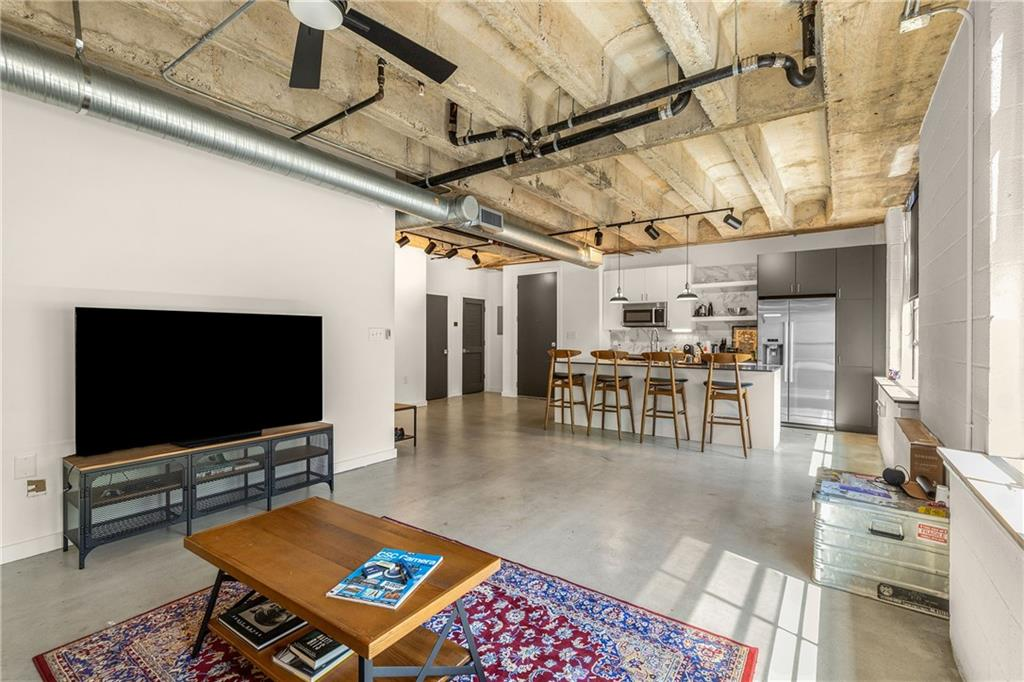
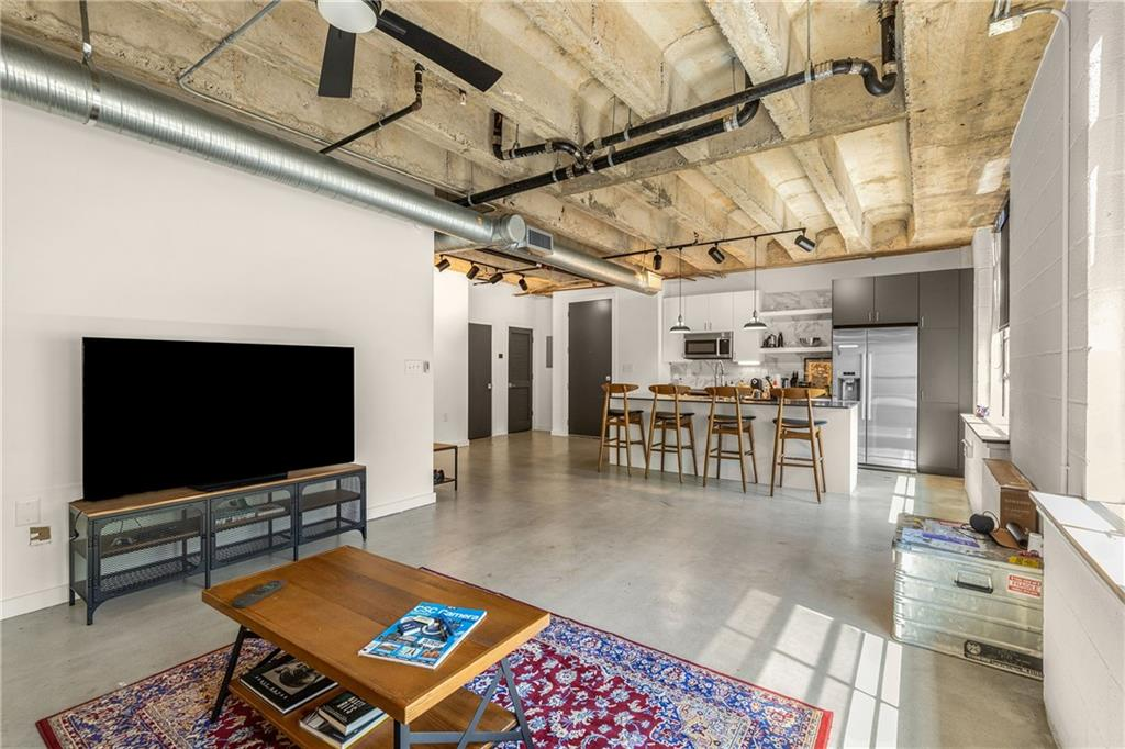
+ remote control (259, 593)
